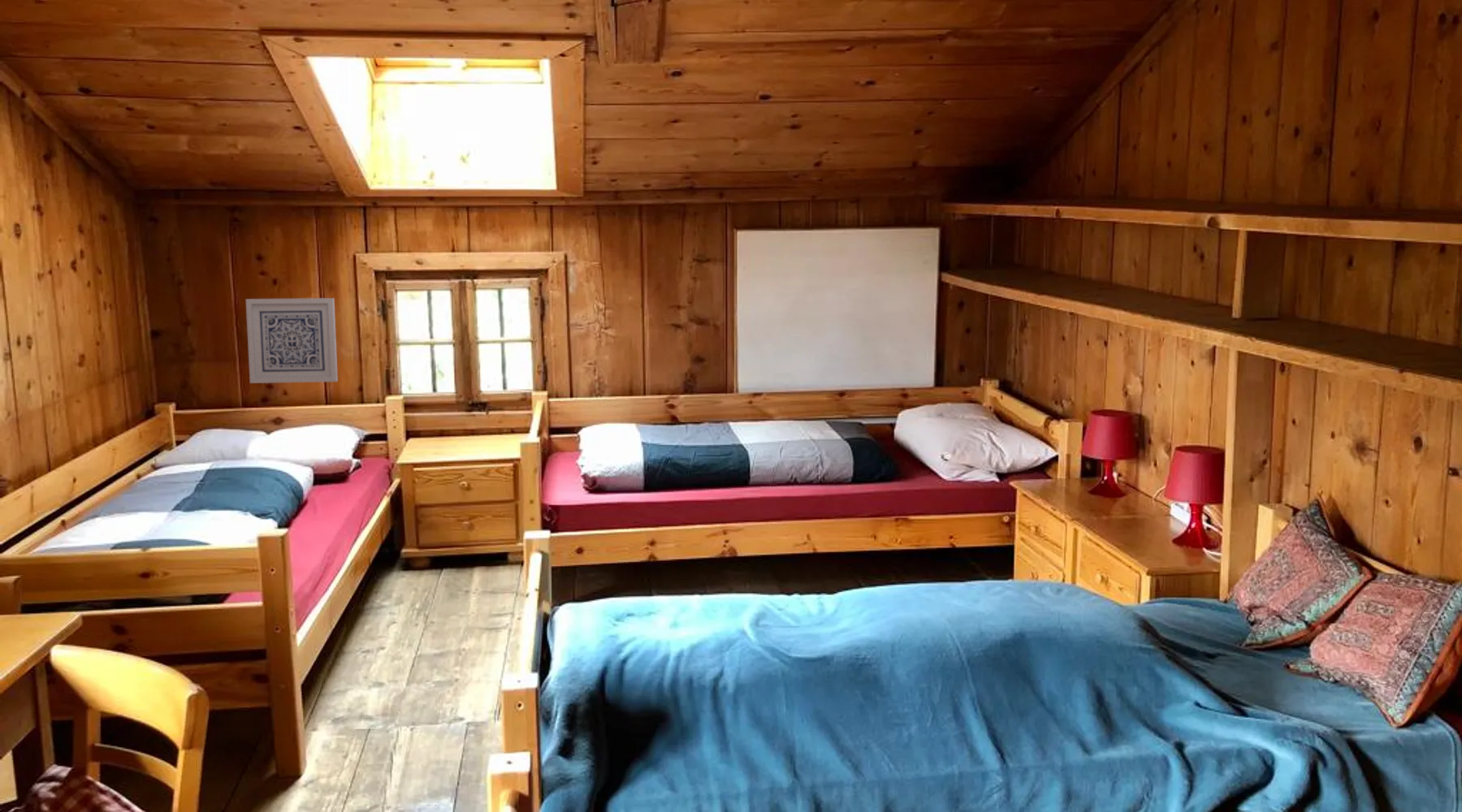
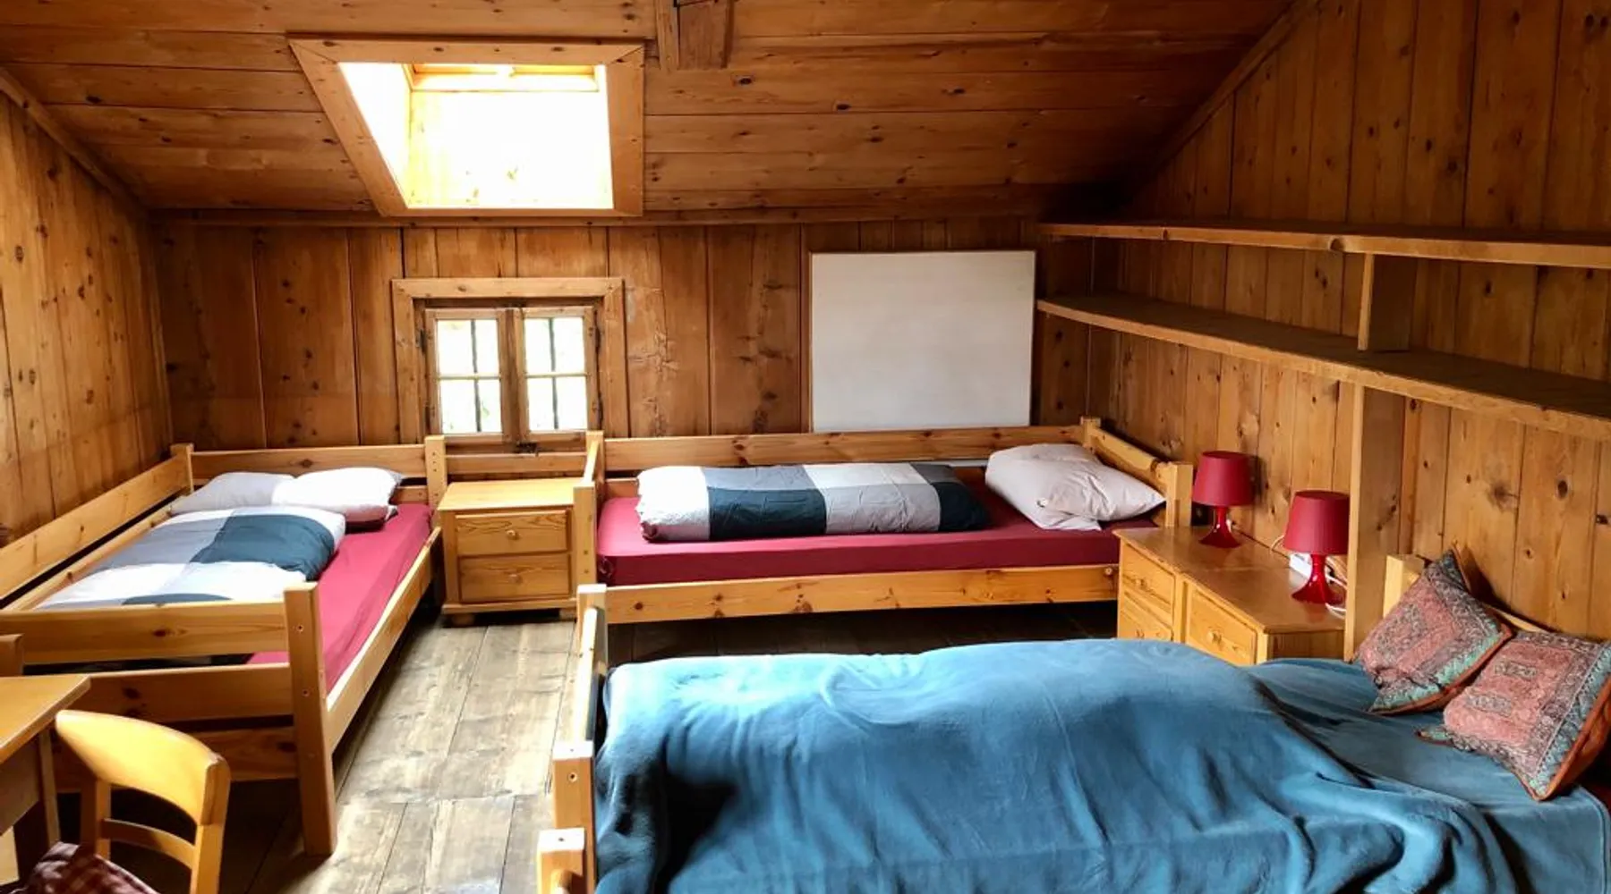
- wall art (292, 340)
